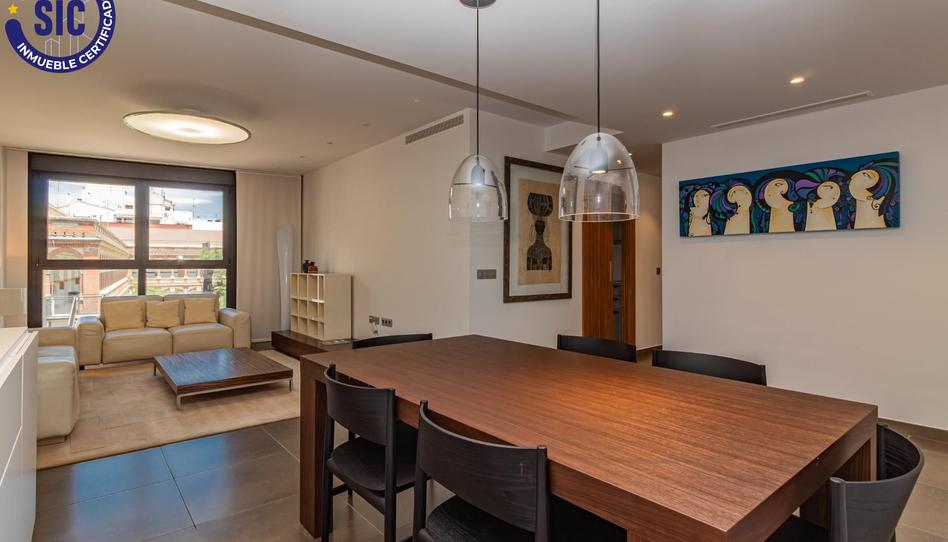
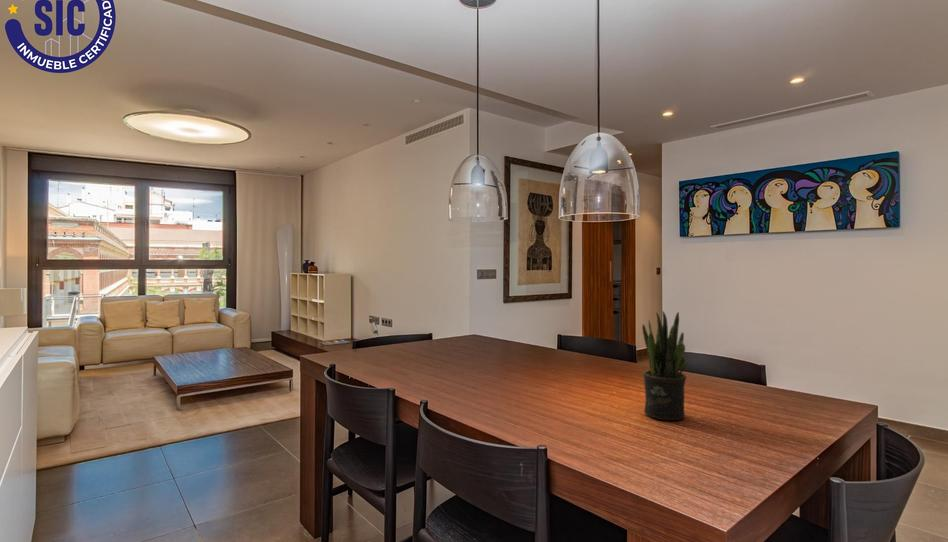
+ potted plant (665, 364)
